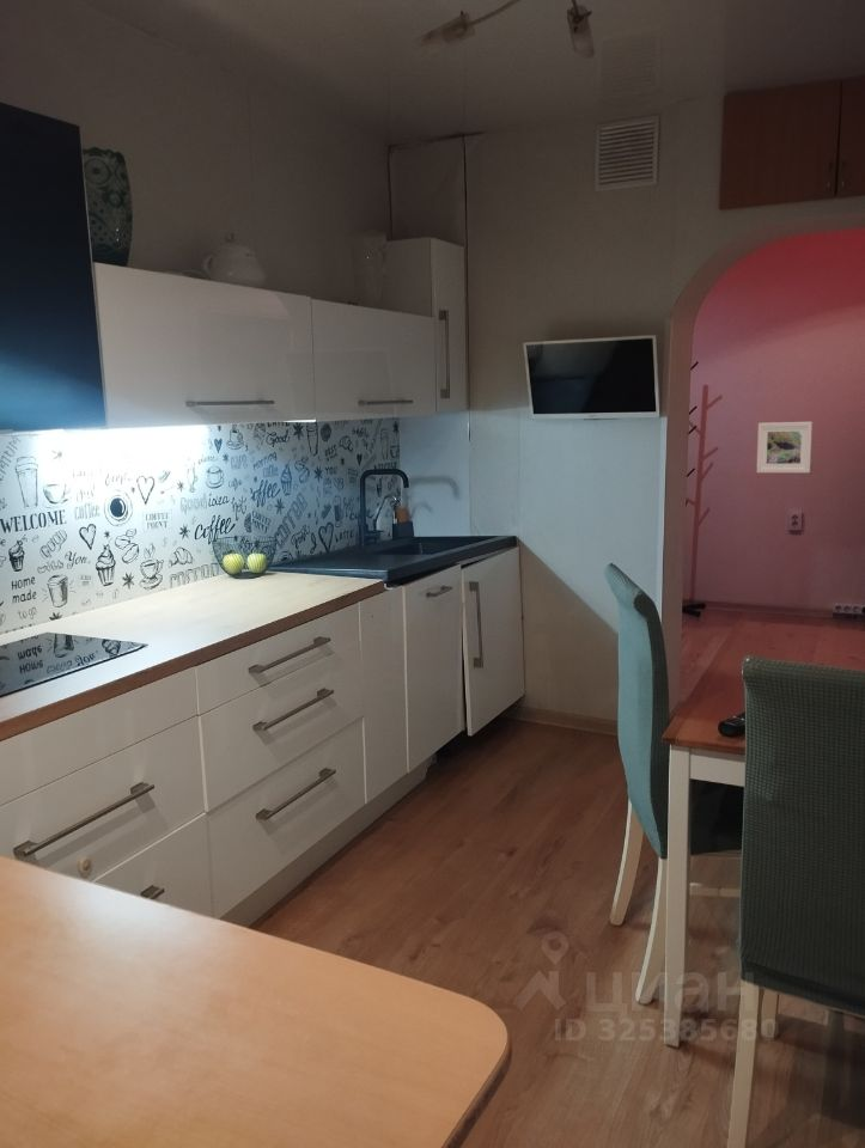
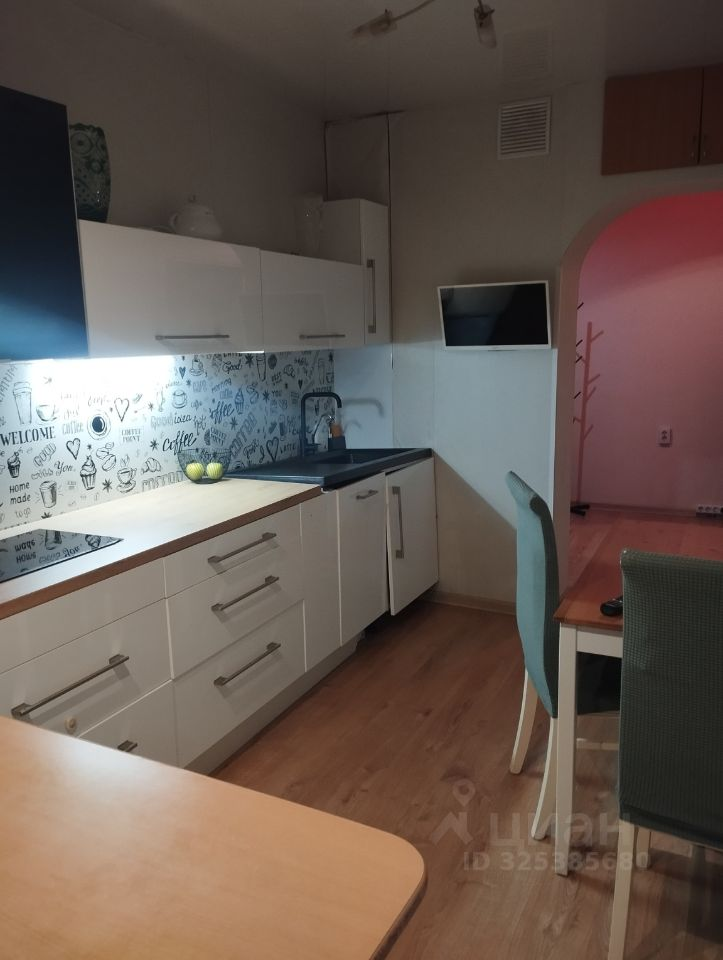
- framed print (784, 447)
